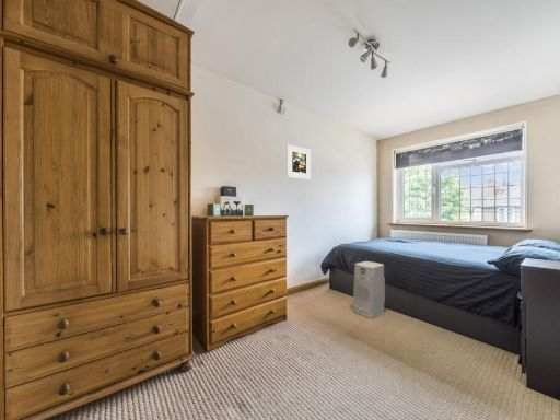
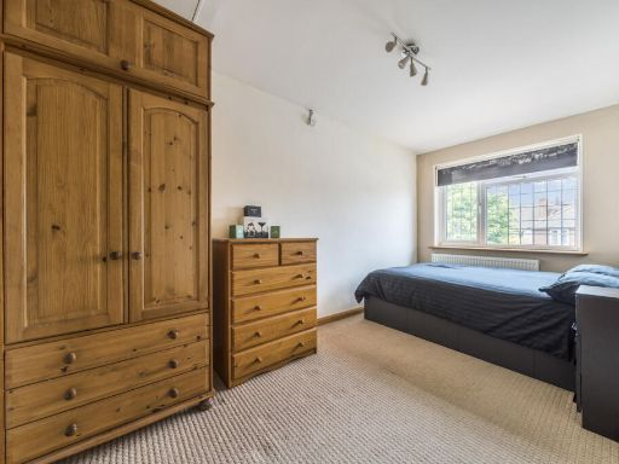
- air purifier (369, 288)
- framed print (299, 162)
